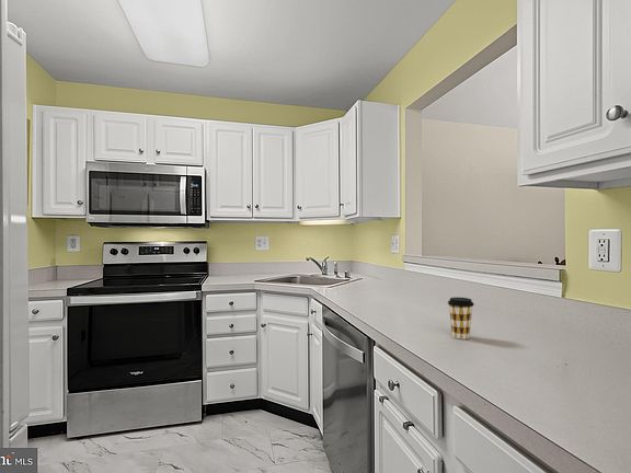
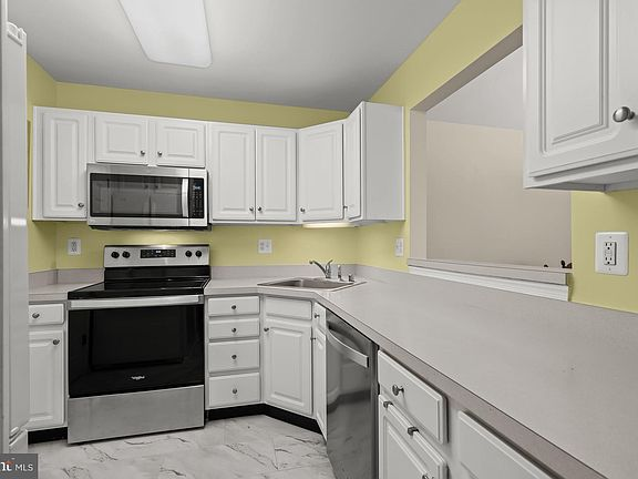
- coffee cup (460, 318)
